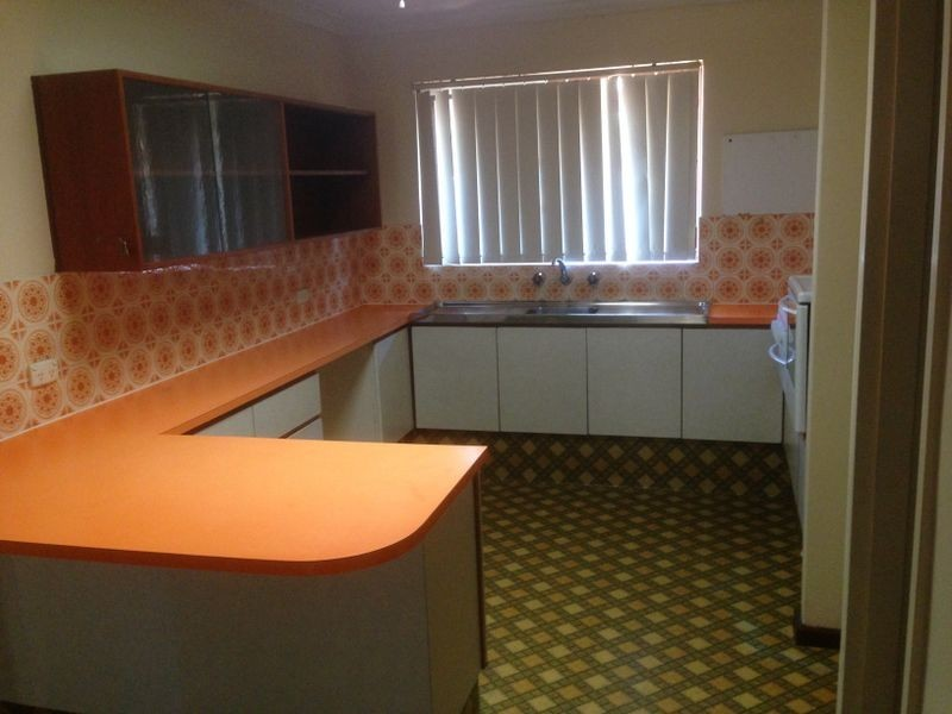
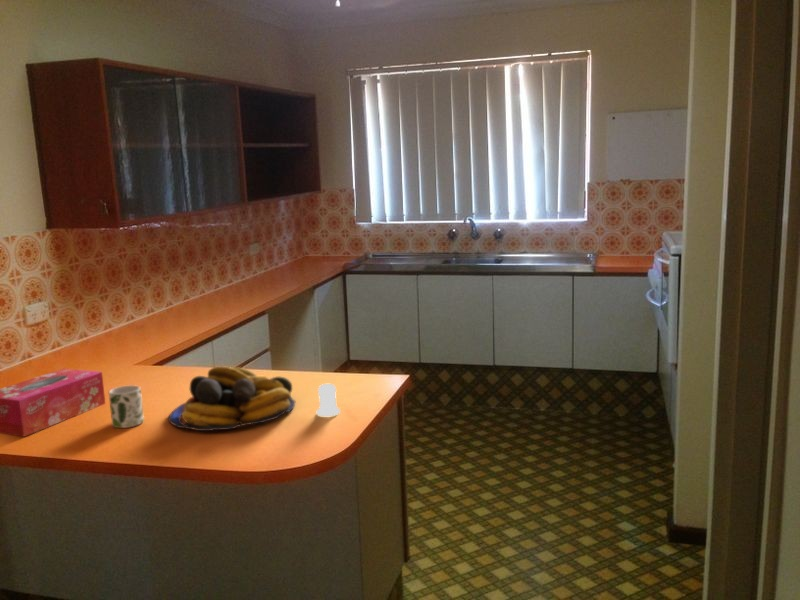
+ tissue box (45, 400)
+ mug (126, 404)
+ salt shaker (327, 398)
+ fruit bowl (231, 389)
